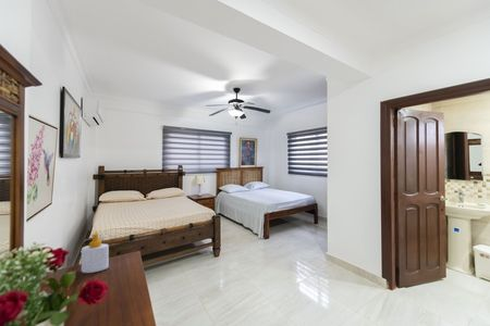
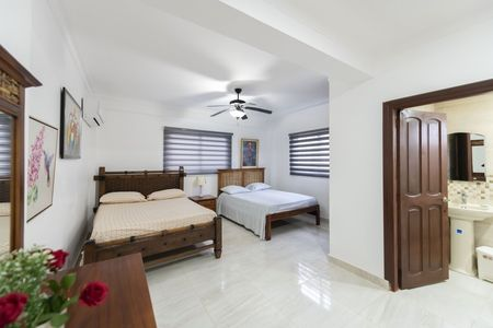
- soap bottle (95, 251)
